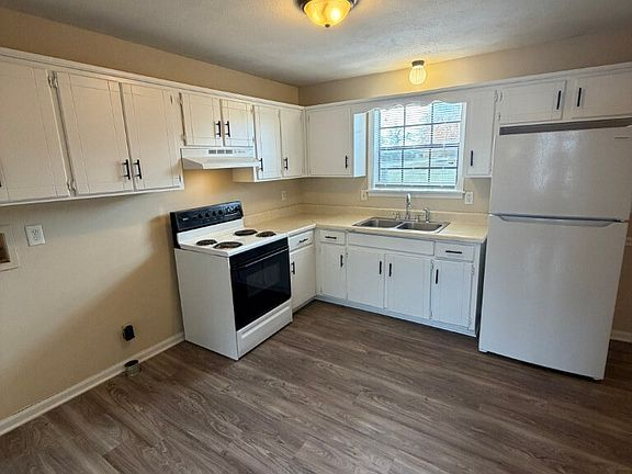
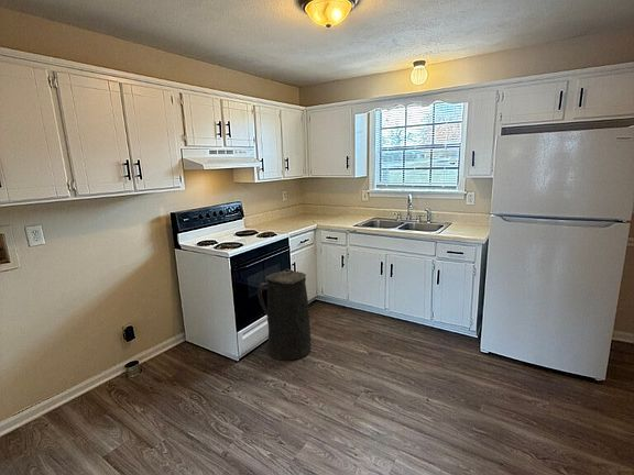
+ trash can (285, 311)
